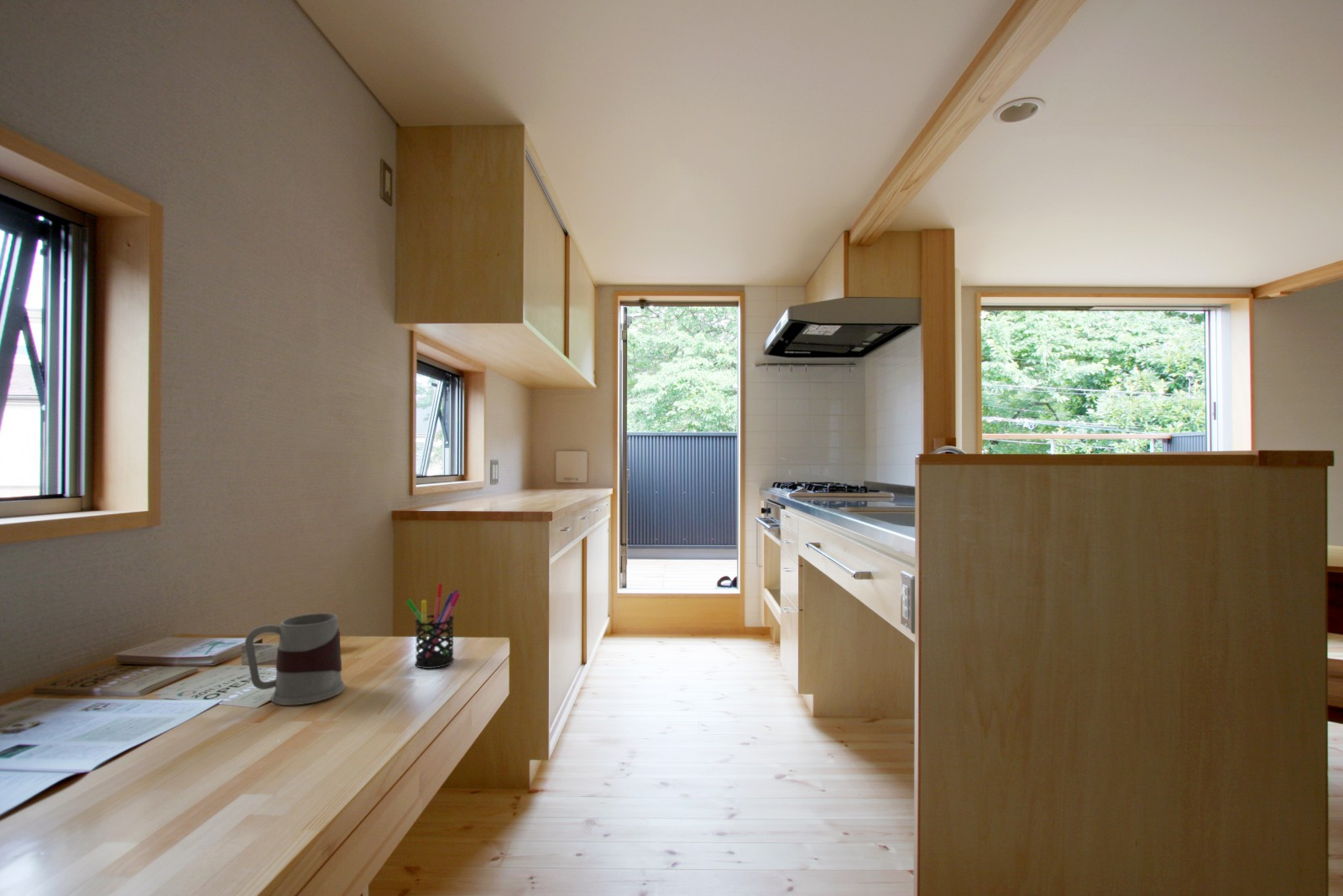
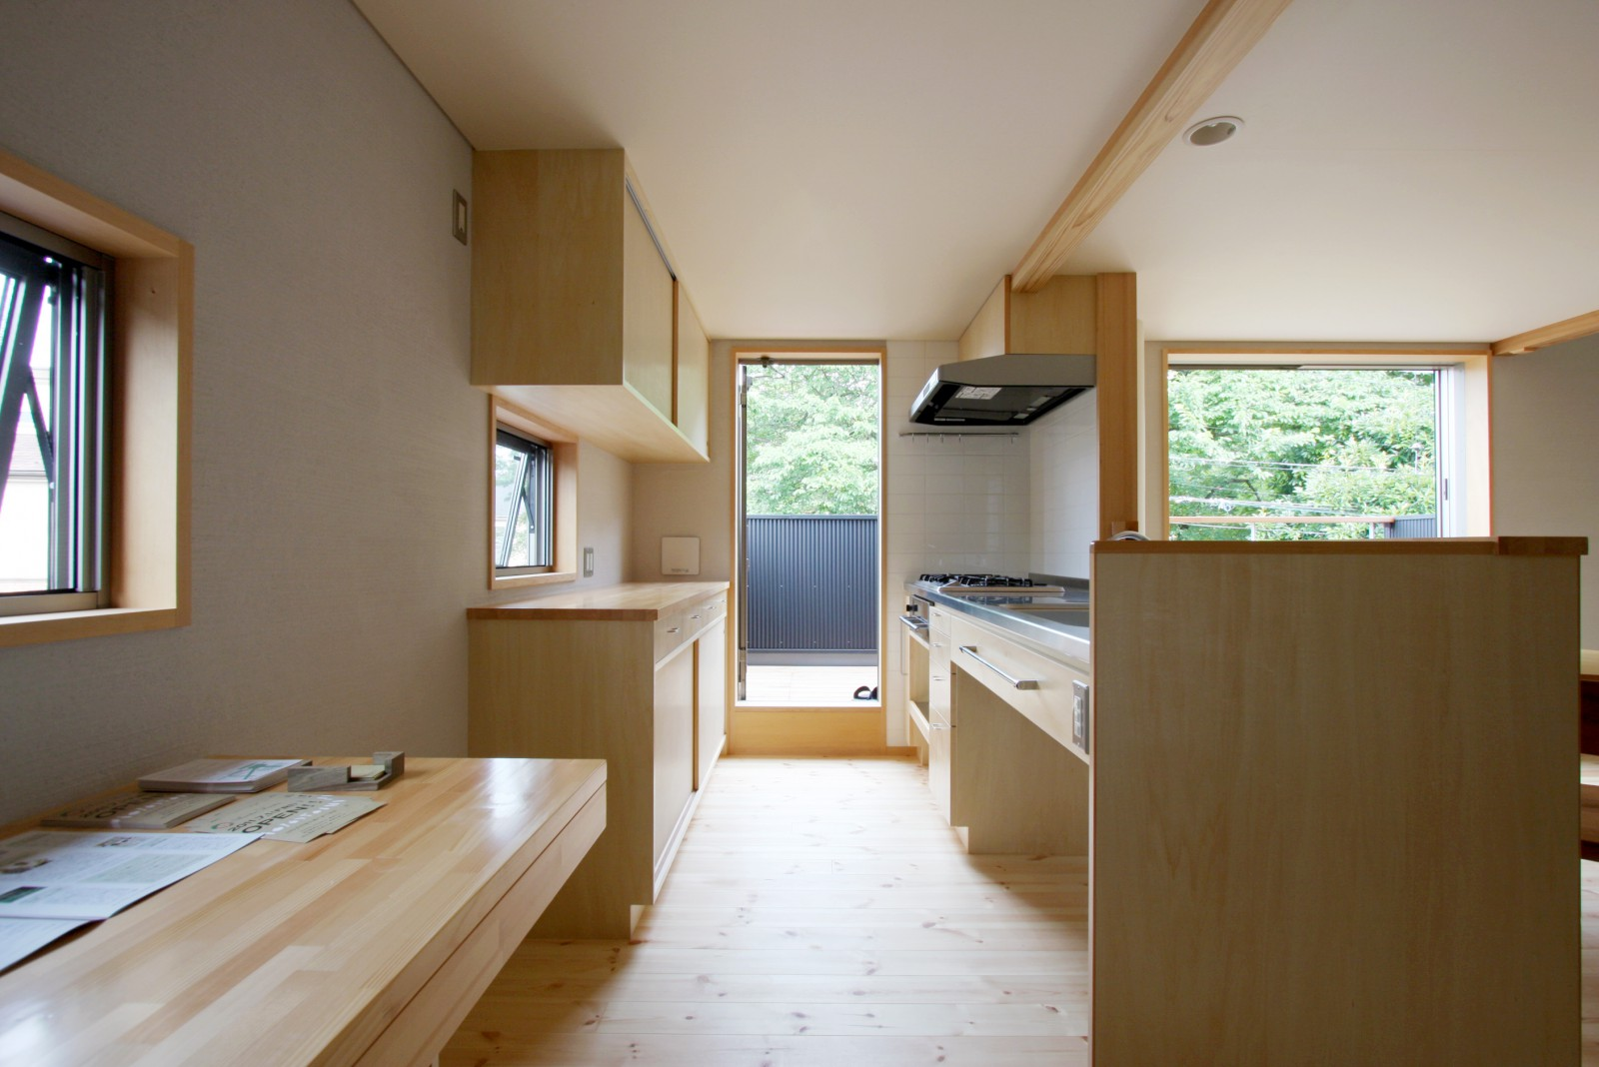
- mug (296, 658)
- pen holder (431, 624)
